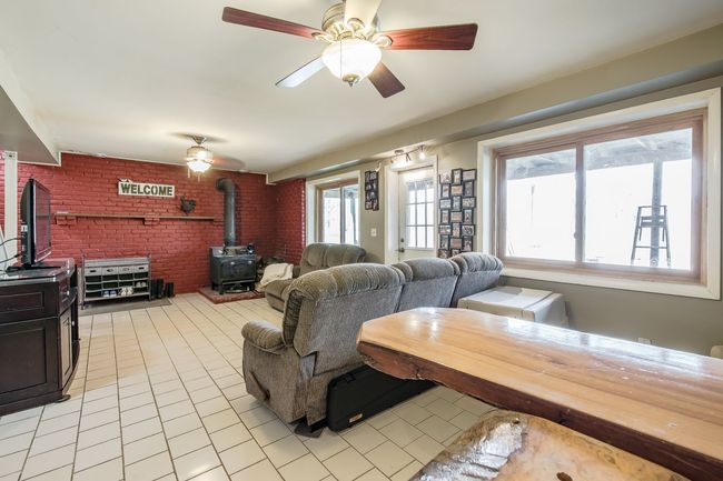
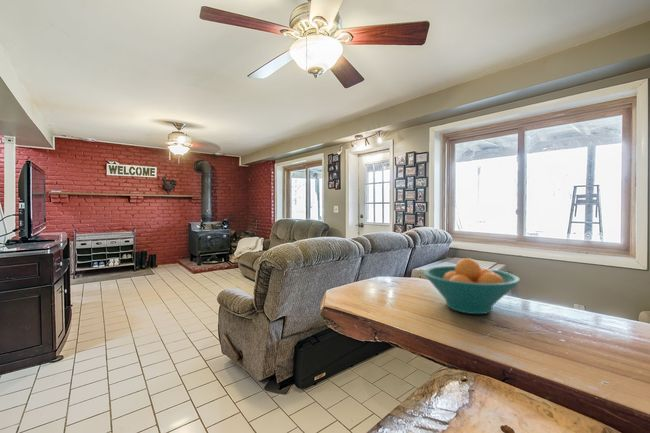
+ fruit bowl (468, 283)
